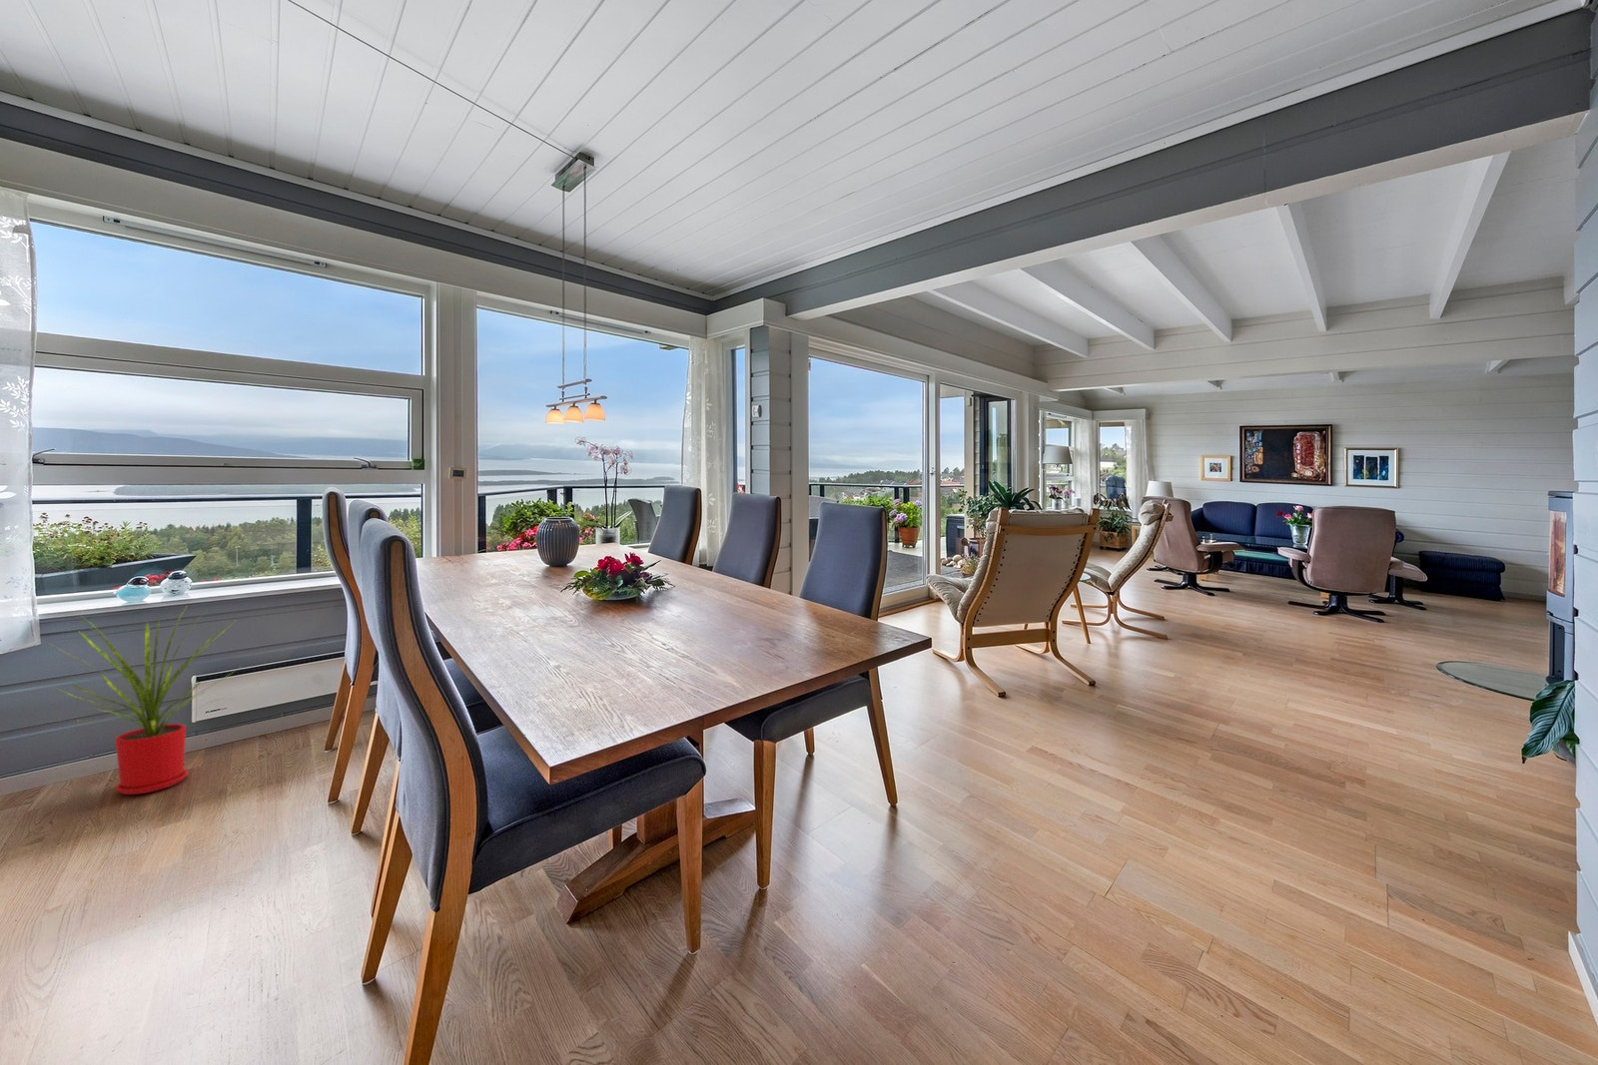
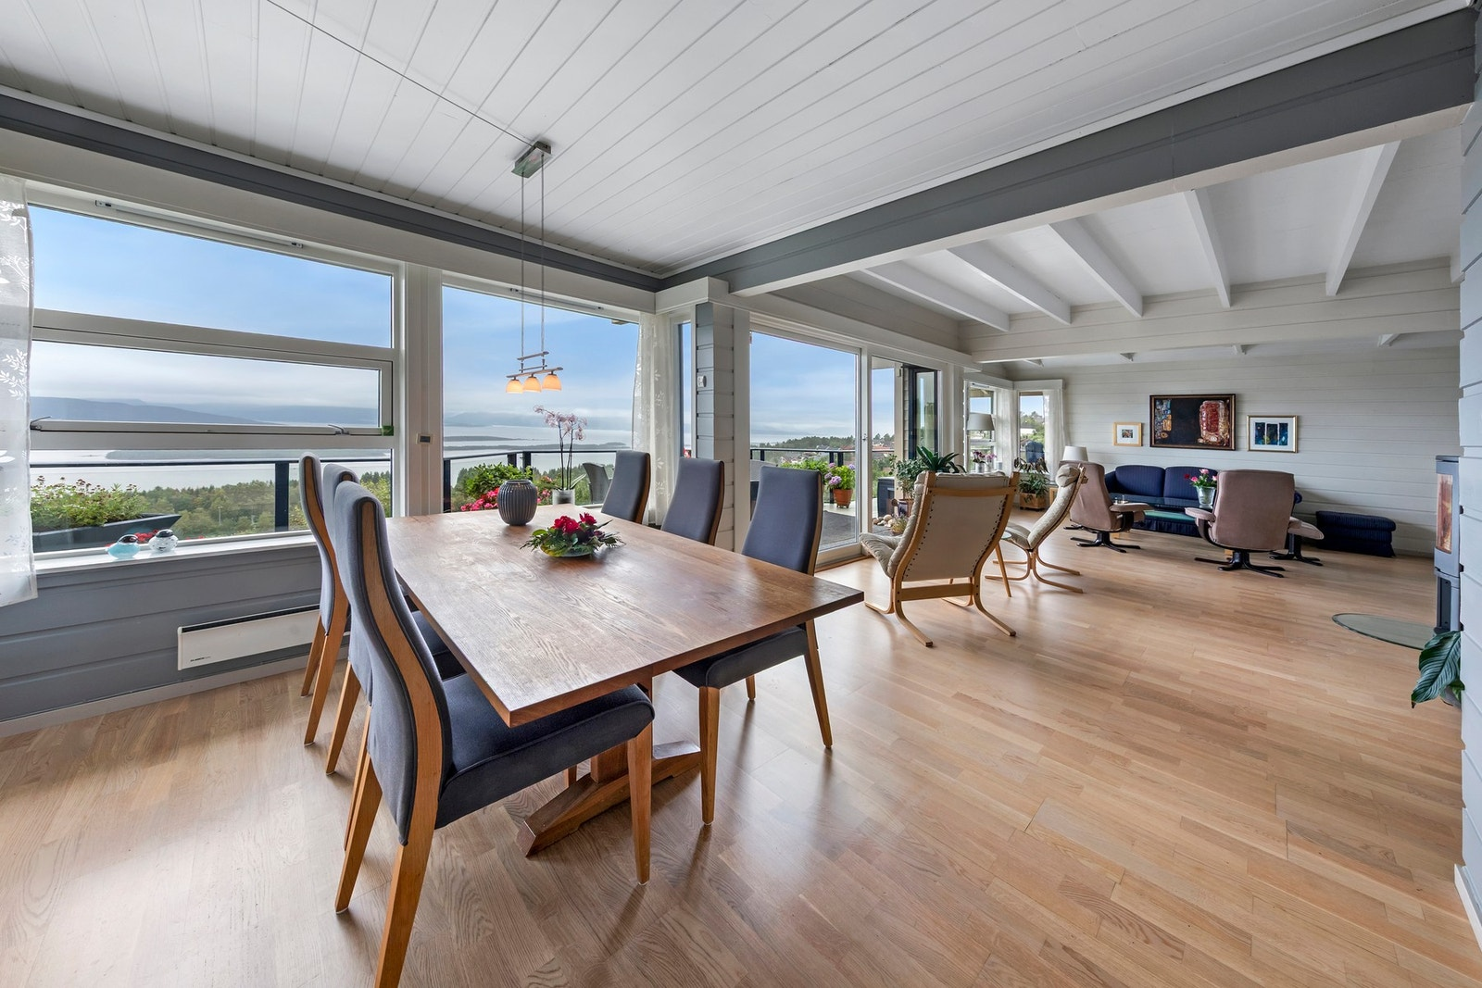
- house plant (151, 698)
